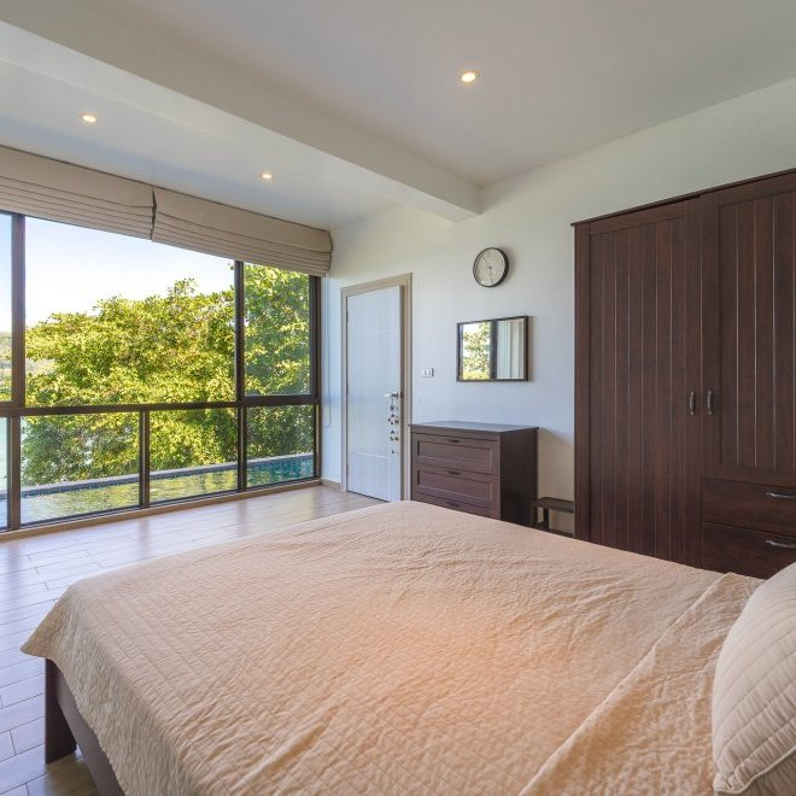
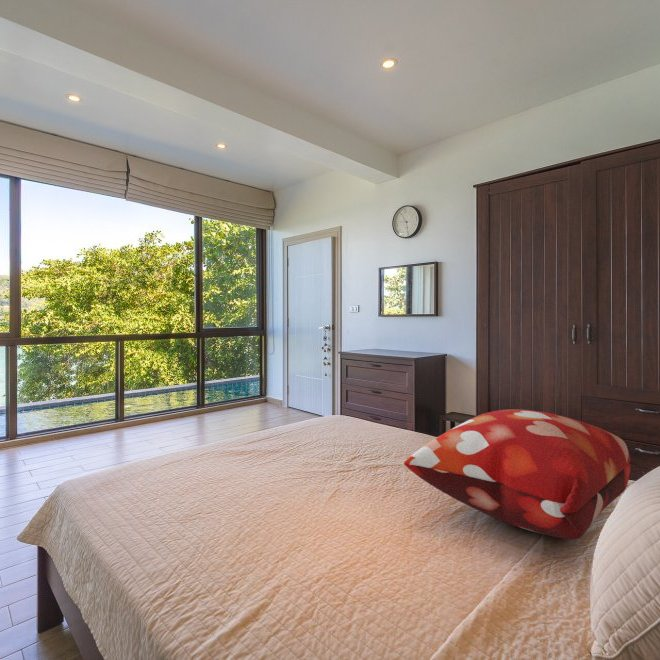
+ decorative pillow (518, 462)
